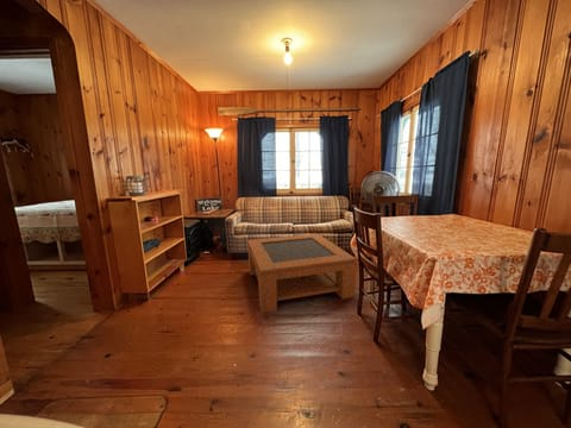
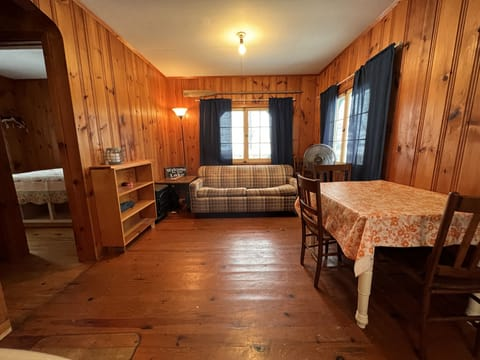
- coffee table (295, 265)
